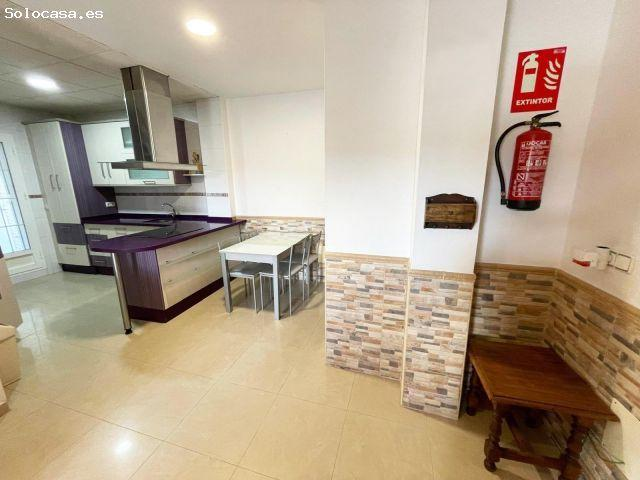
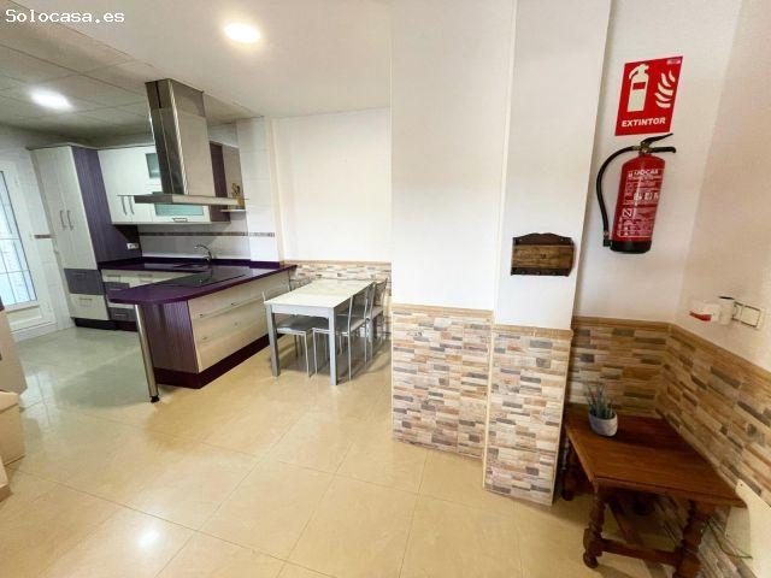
+ potted plant (601, 405)
